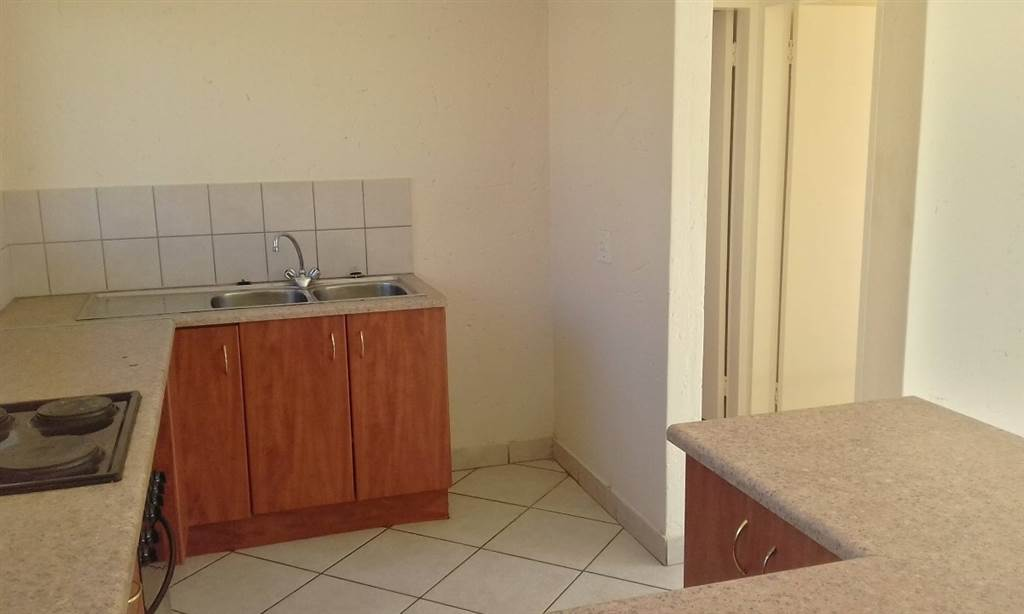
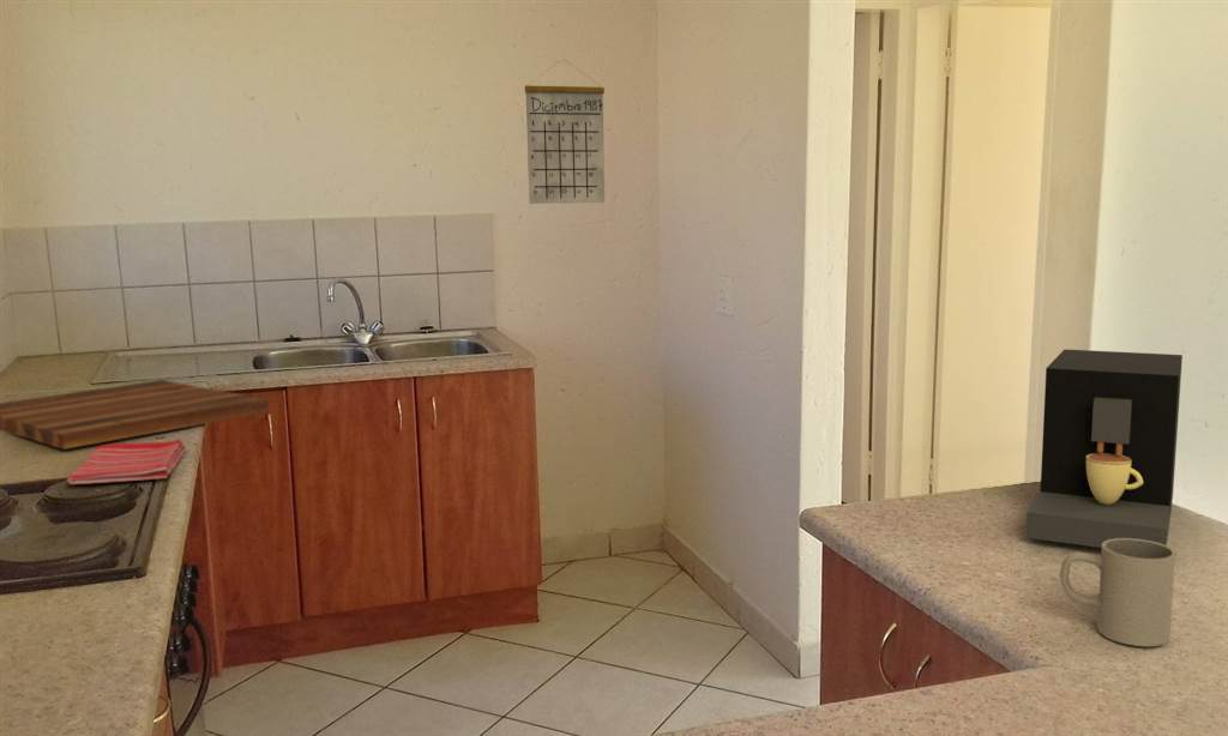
+ coffee maker (1108, 442)
+ dish towel (130, 460)
+ cutting board (119, 409)
+ mug (1114, 589)
+ calendar (565, 131)
